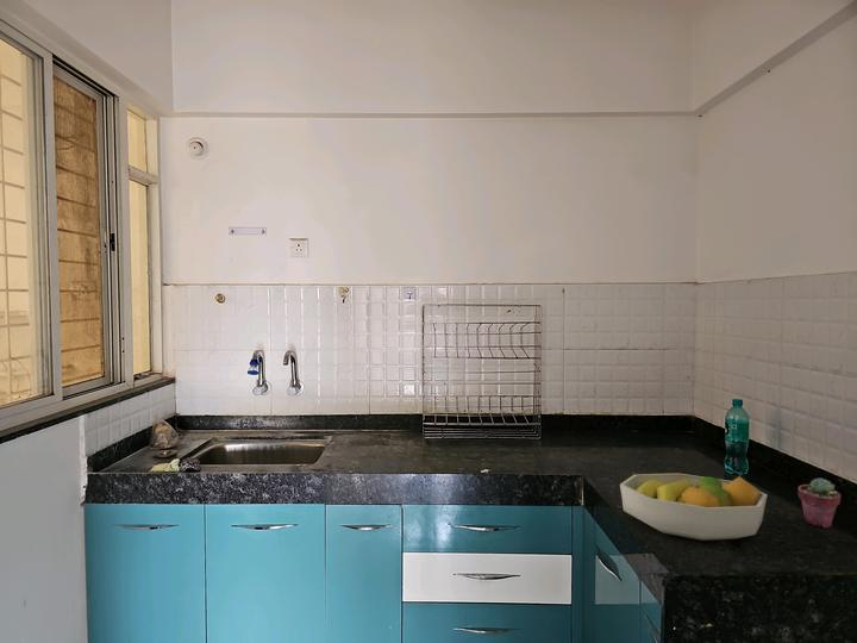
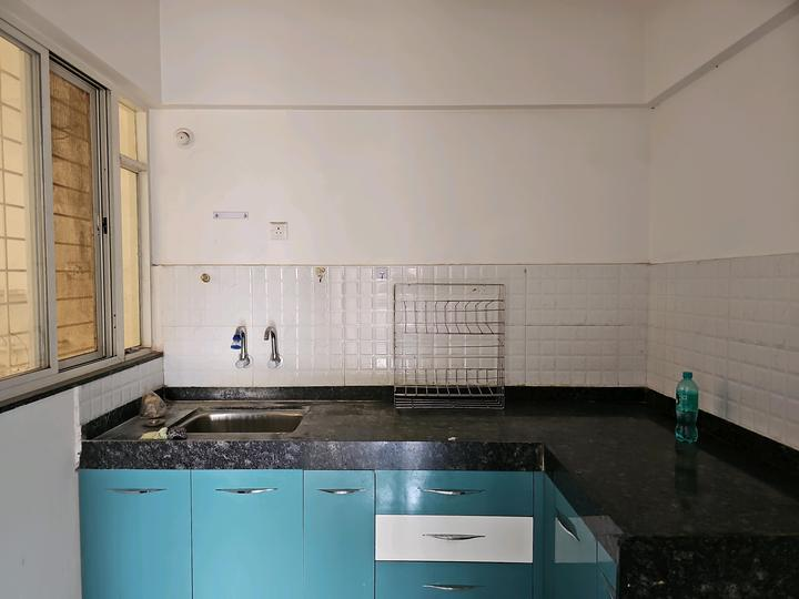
- potted succulent (819, 500)
- fruit bowl (690, 499)
